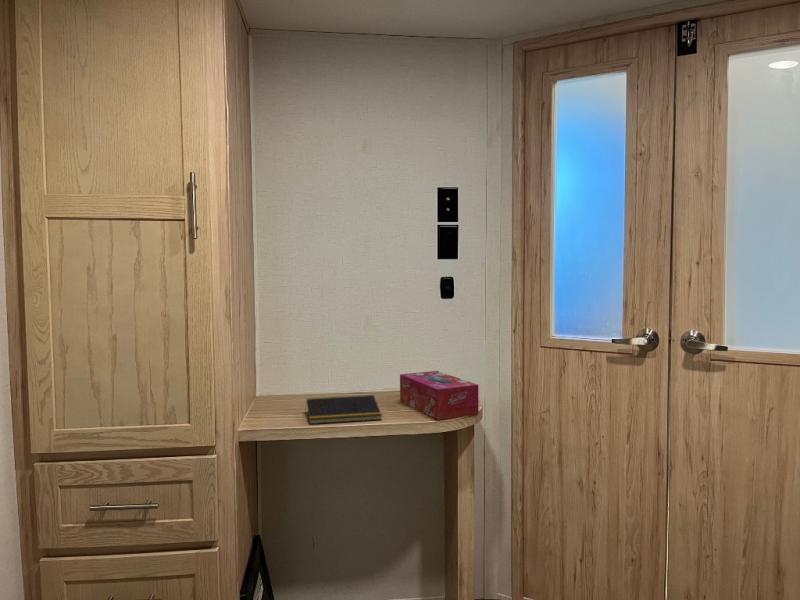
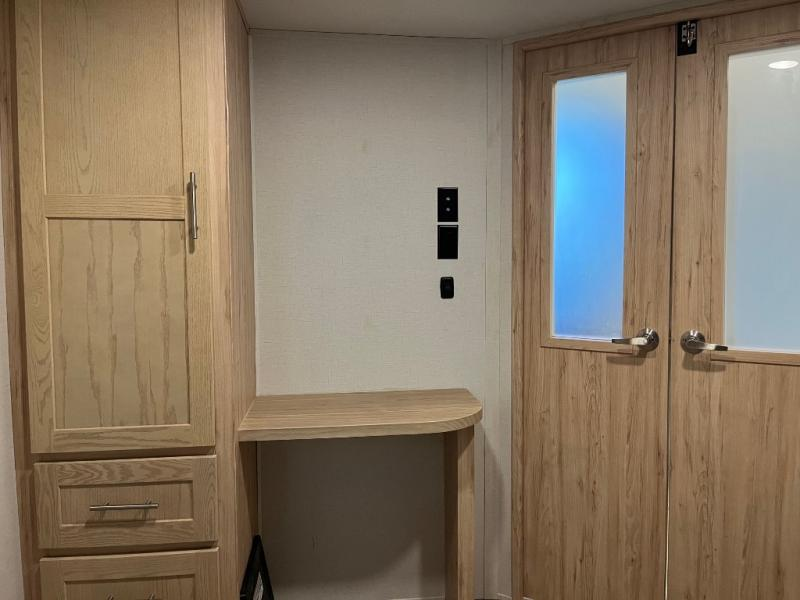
- notepad (343, 408)
- tissue box (437, 393)
